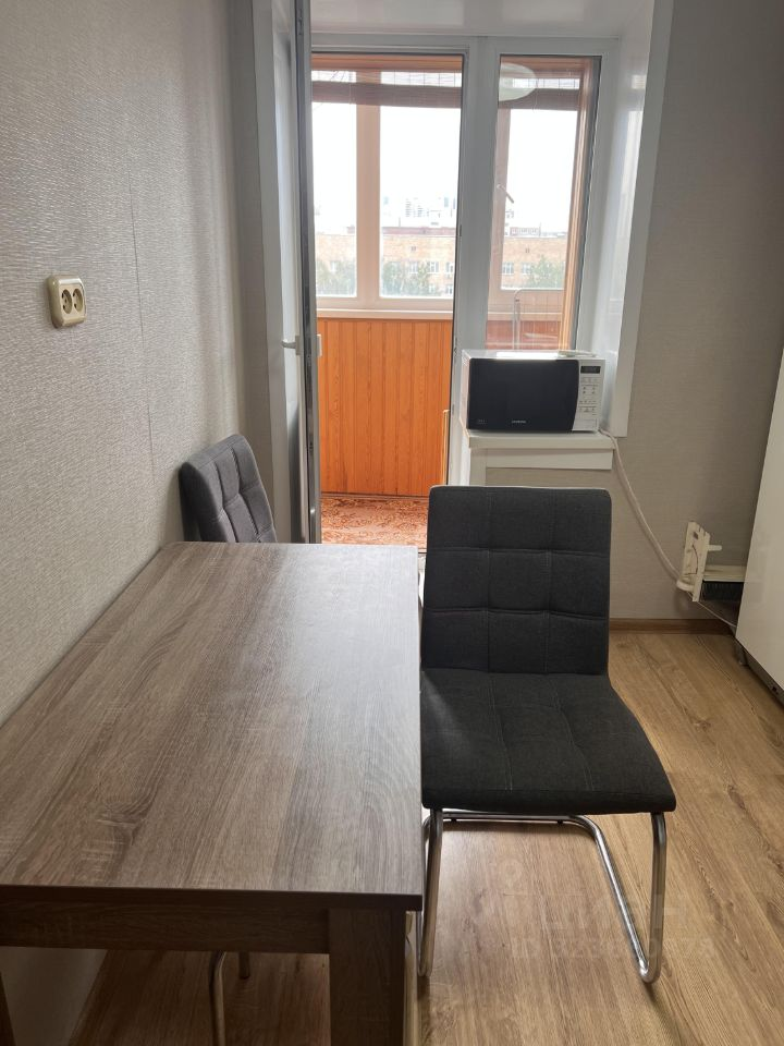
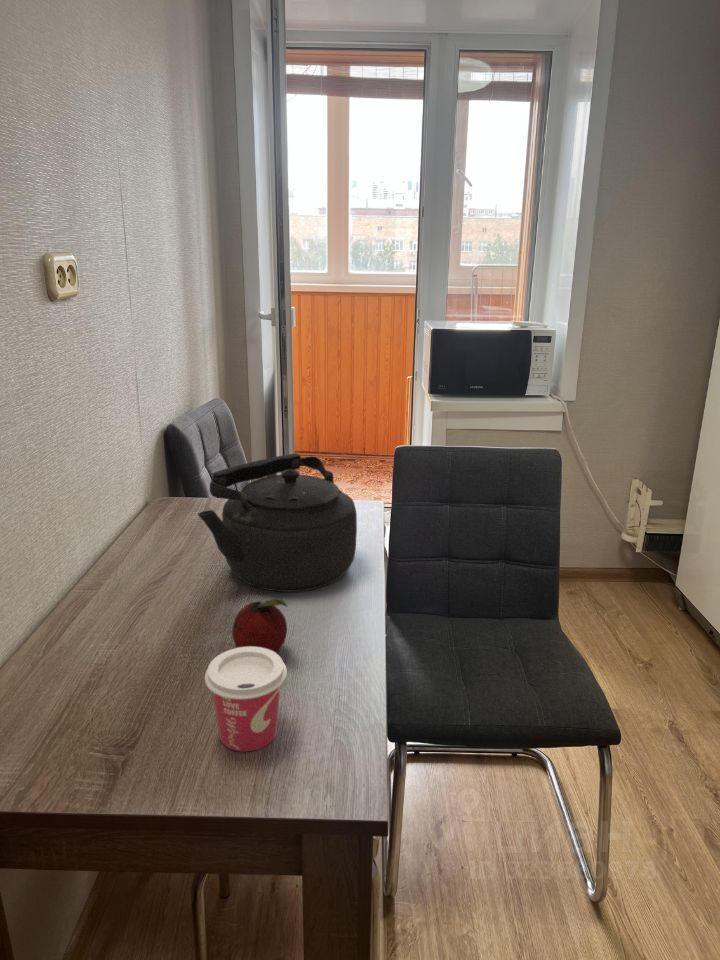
+ cup (247, 700)
+ fruit (261, 626)
+ kettle (285, 520)
